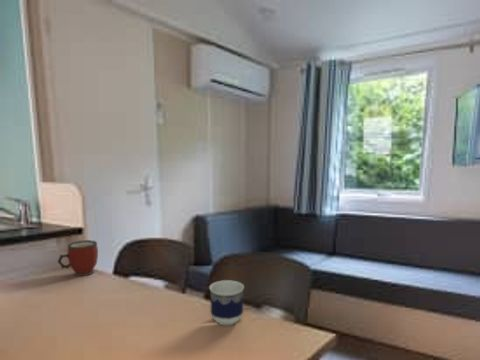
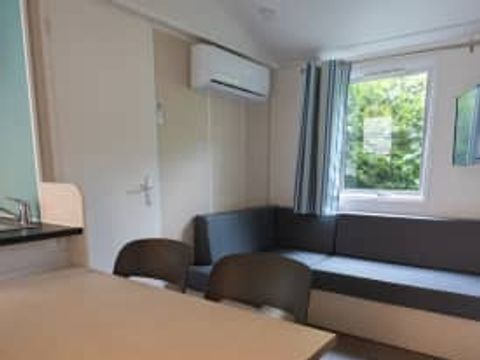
- cup (229, 301)
- mug (78, 258)
